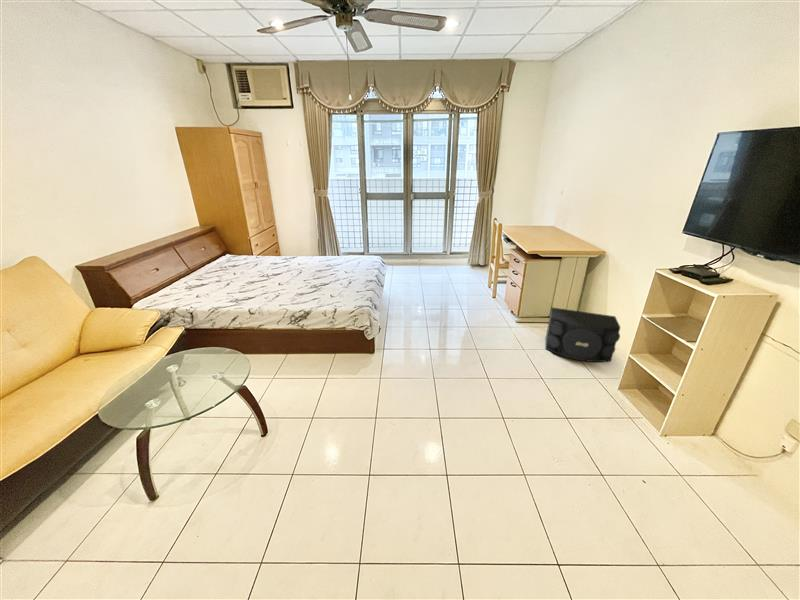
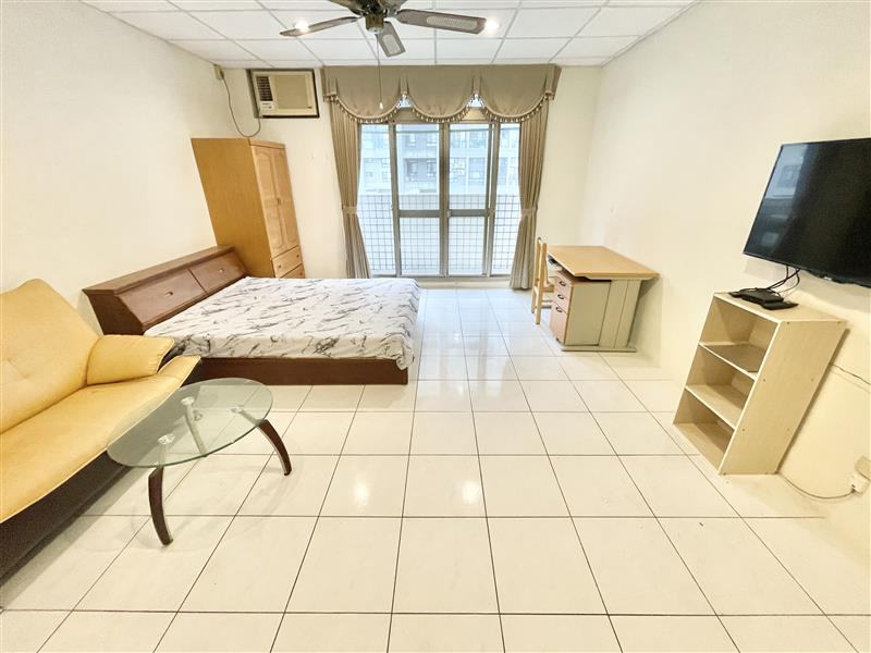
- speaker (580, 335)
